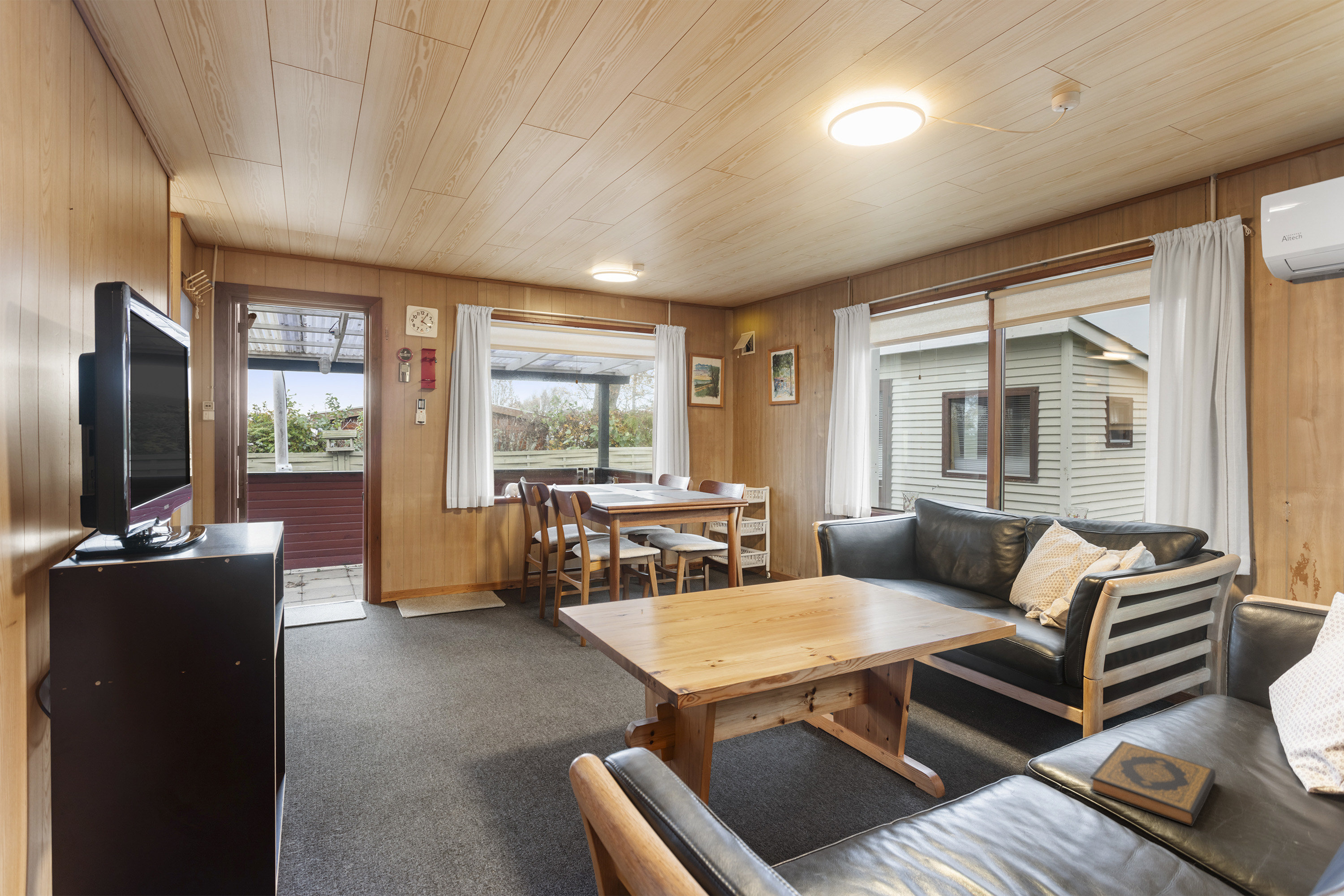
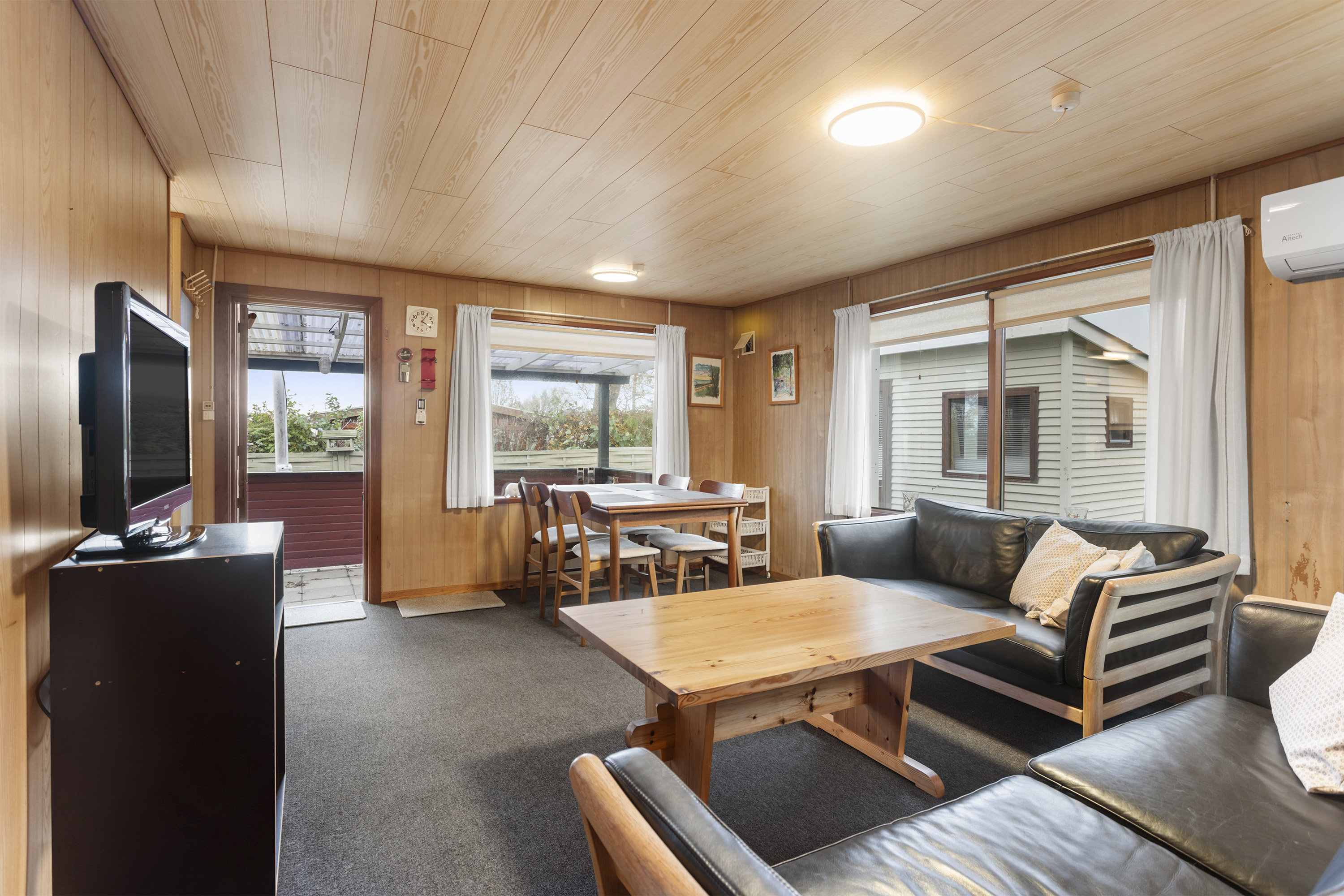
- hardback book (1154, 779)
